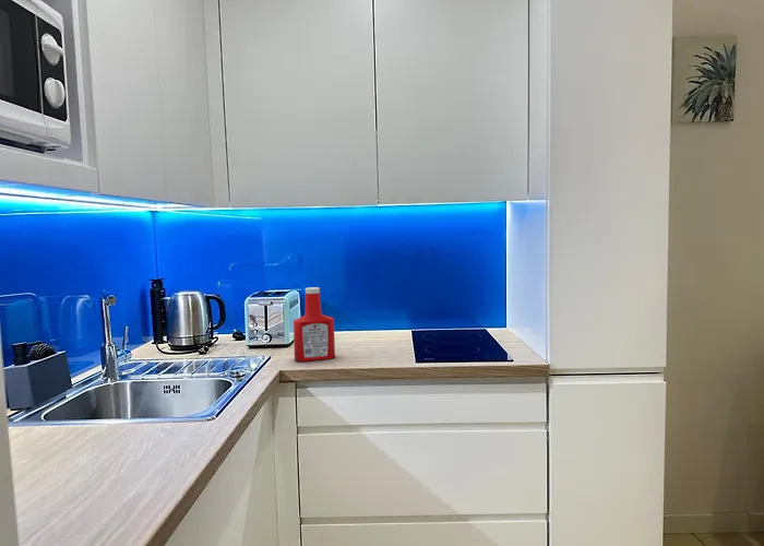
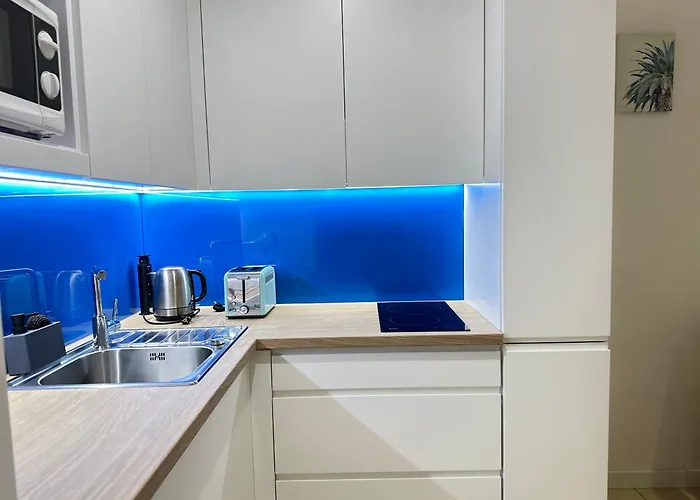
- soap bottle (313, 323)
